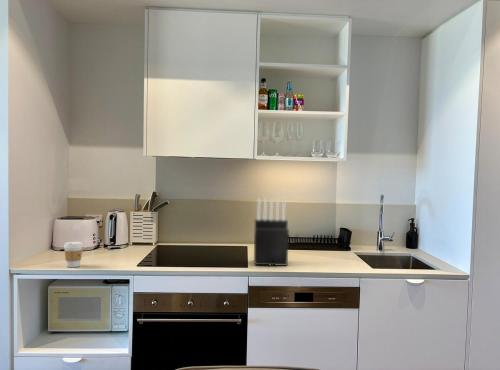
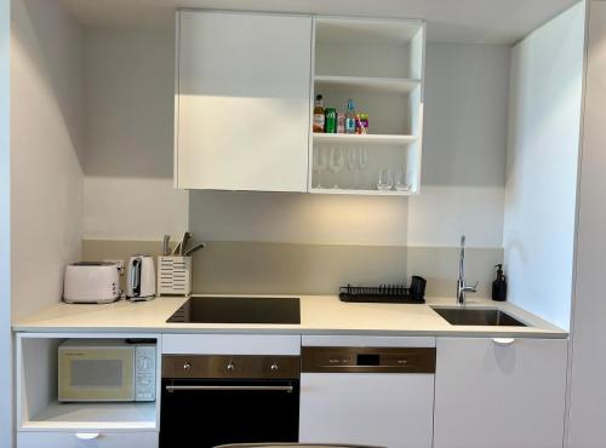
- knife block (271, 231)
- coffee cup (73, 253)
